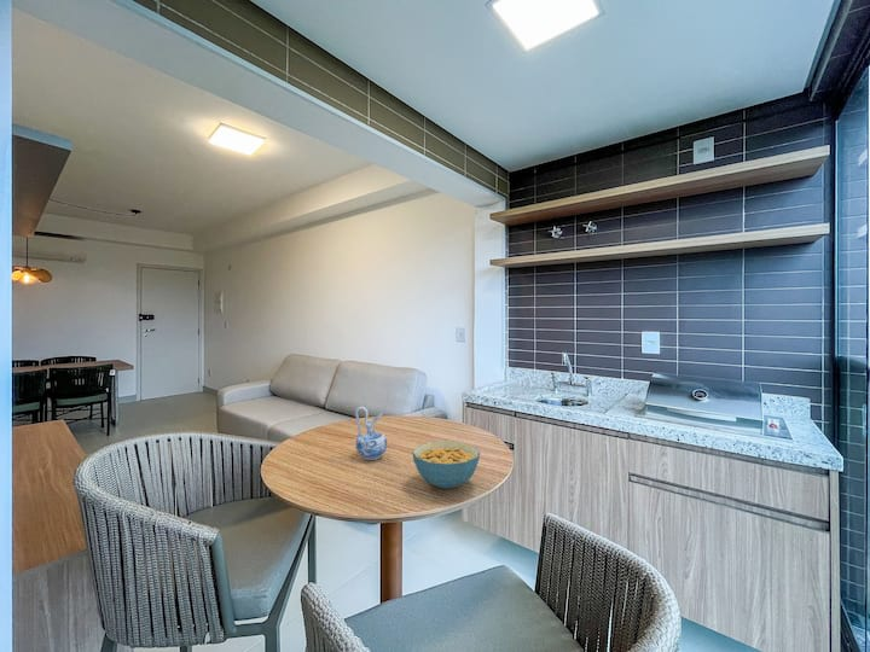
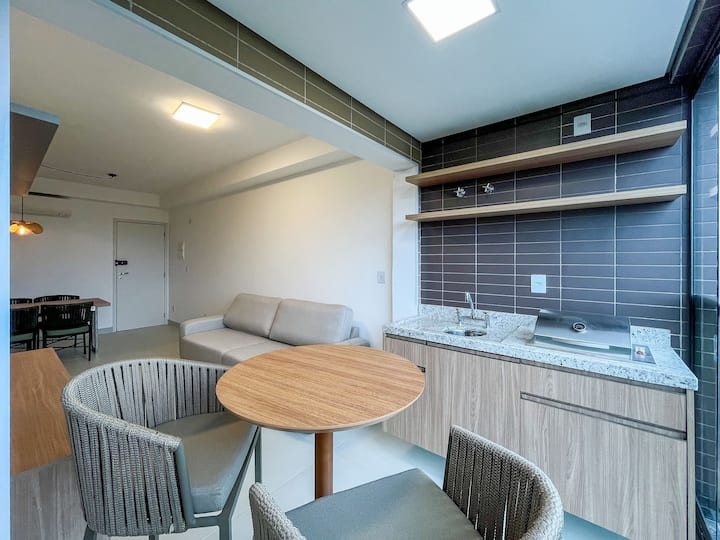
- cereal bowl (446, 467)
- ceramic pitcher (371, 431)
